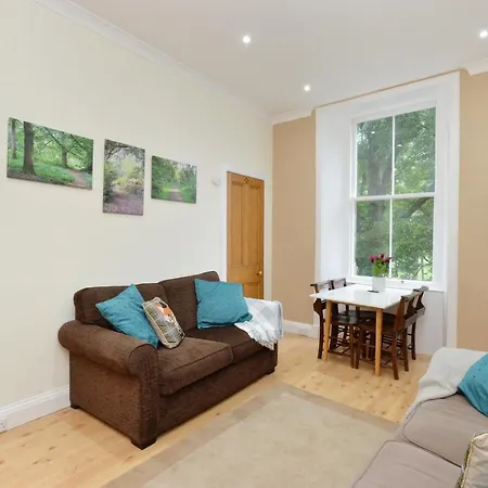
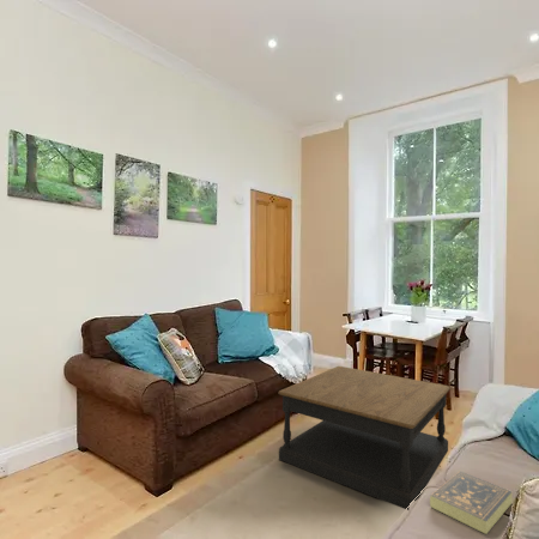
+ coffee table (365, 420)
+ book (471, 498)
